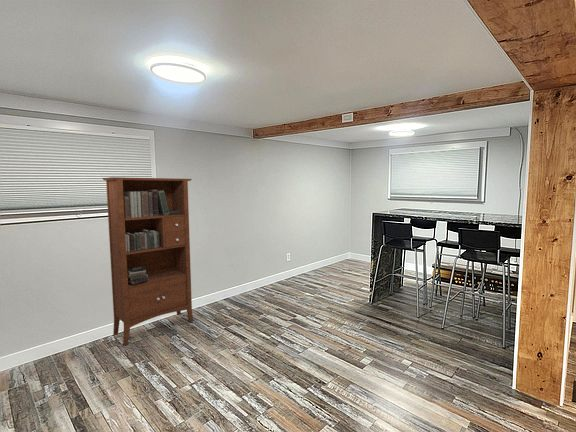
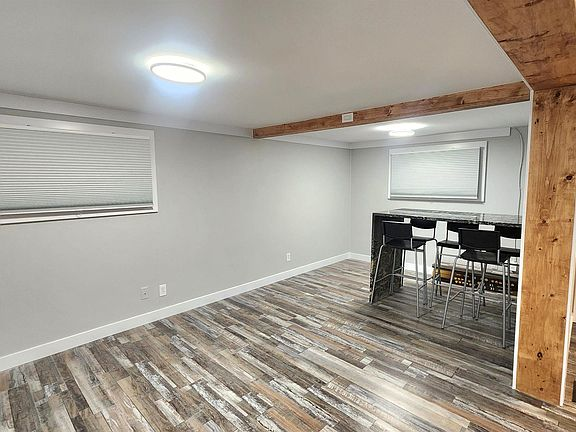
- bookcase (153, 254)
